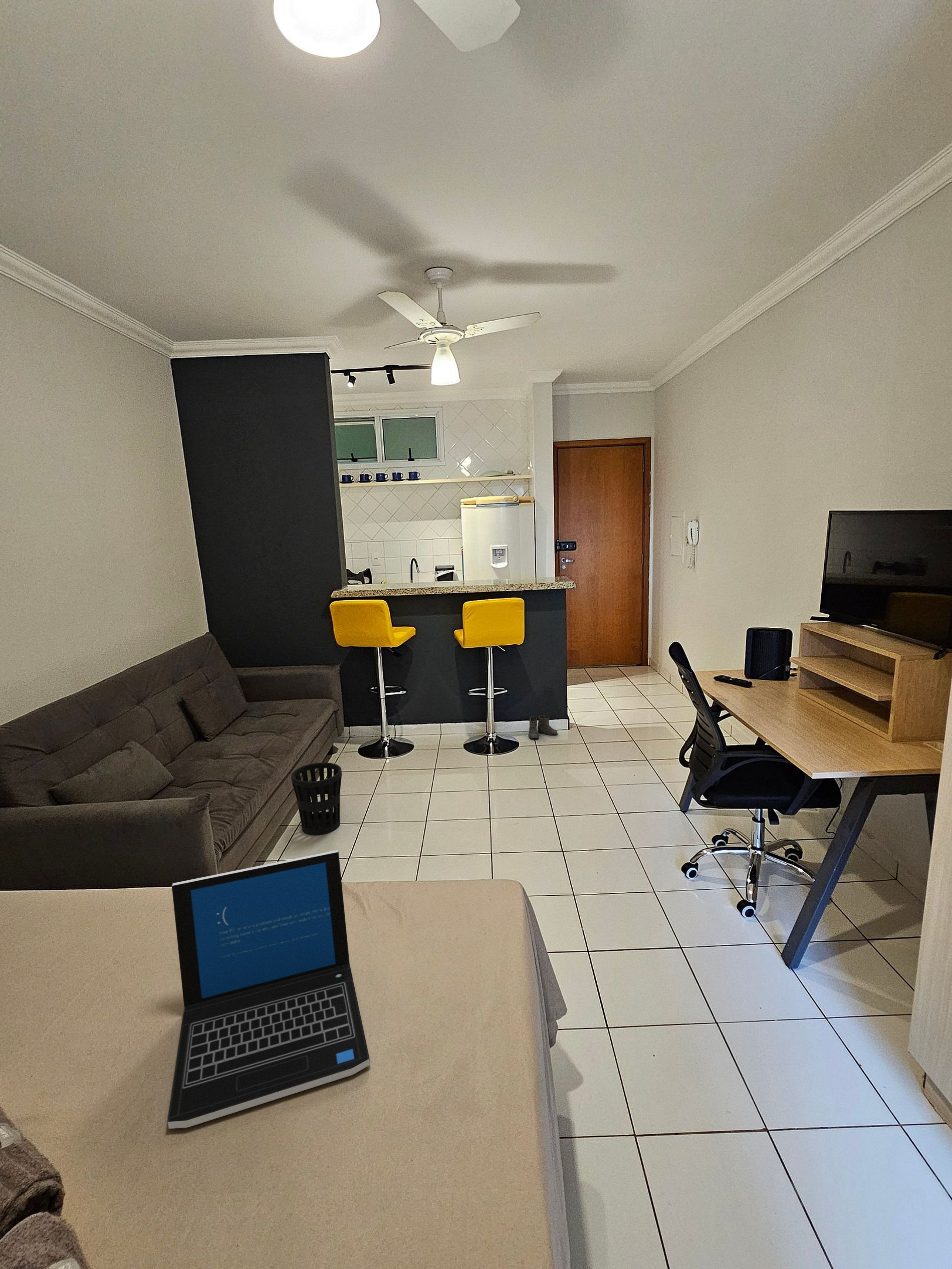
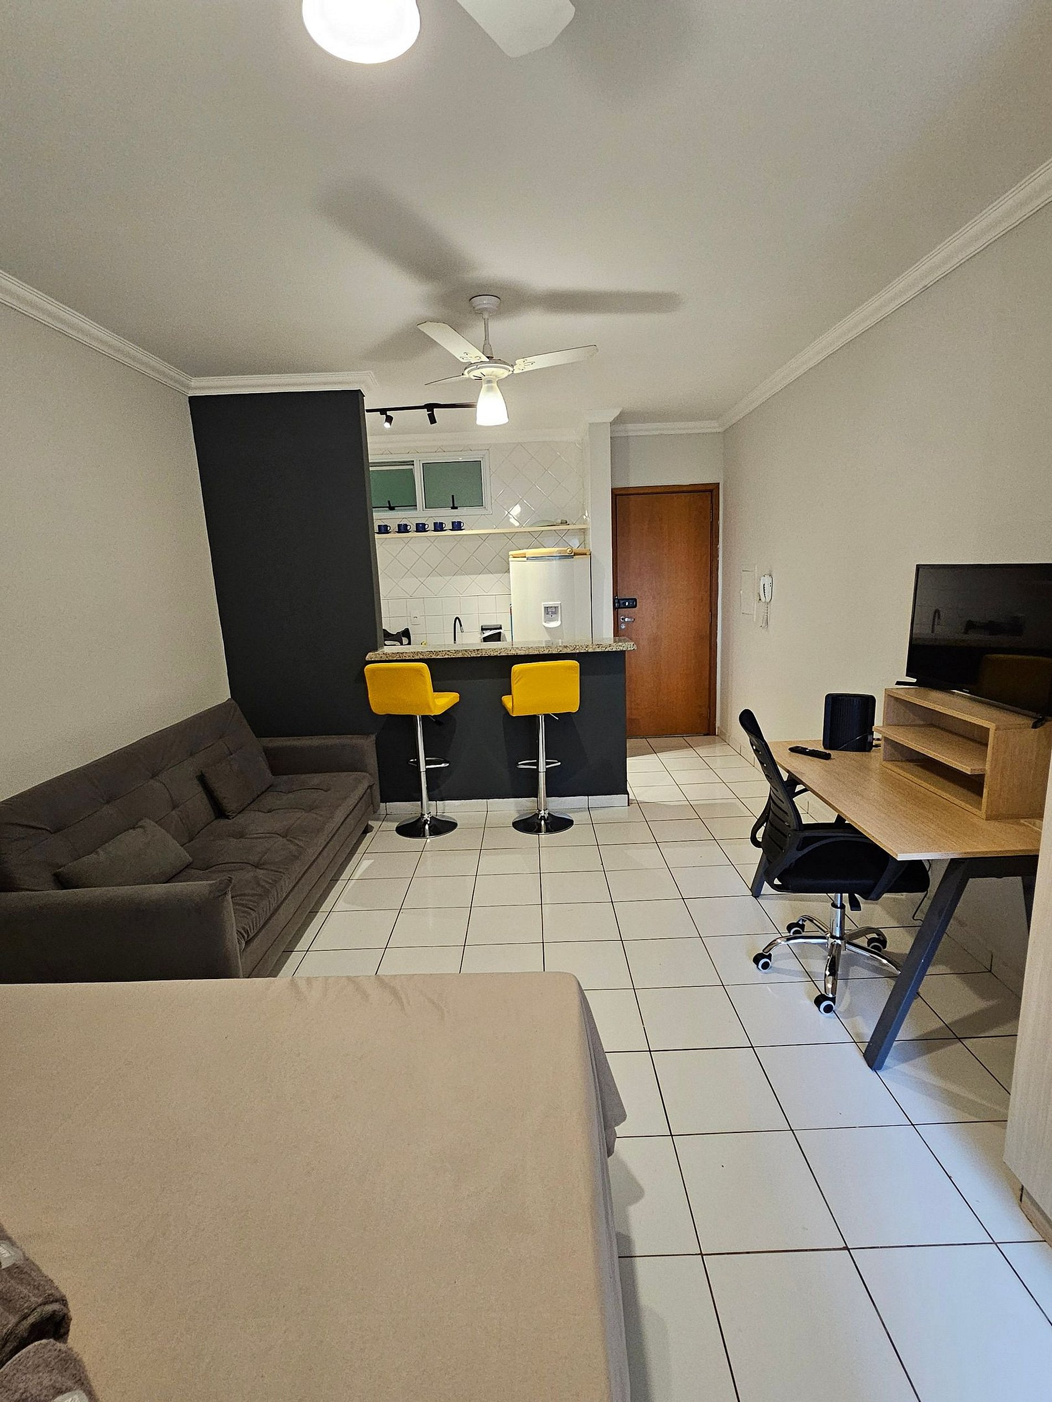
- laptop (266, 970)
- boots (540, 726)
- wastebasket (317, 799)
